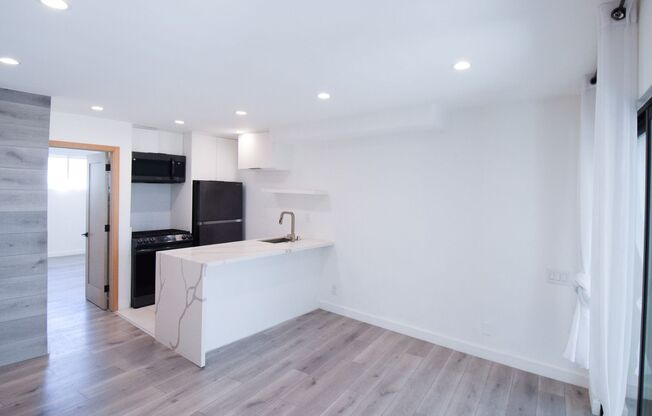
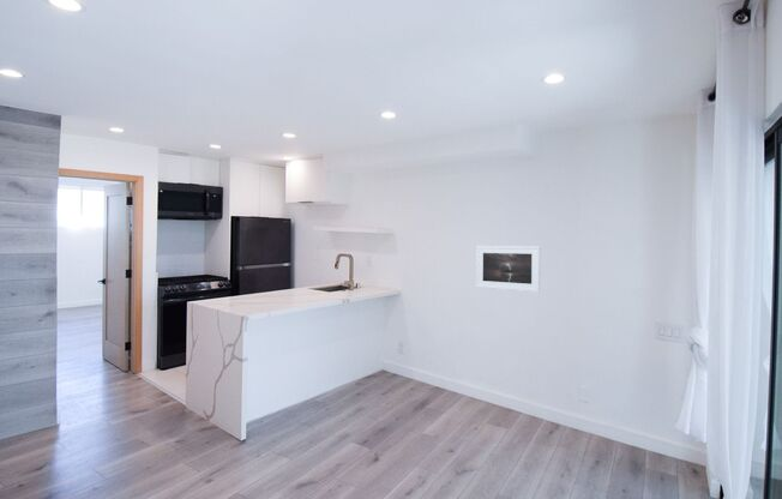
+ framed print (506, 267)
